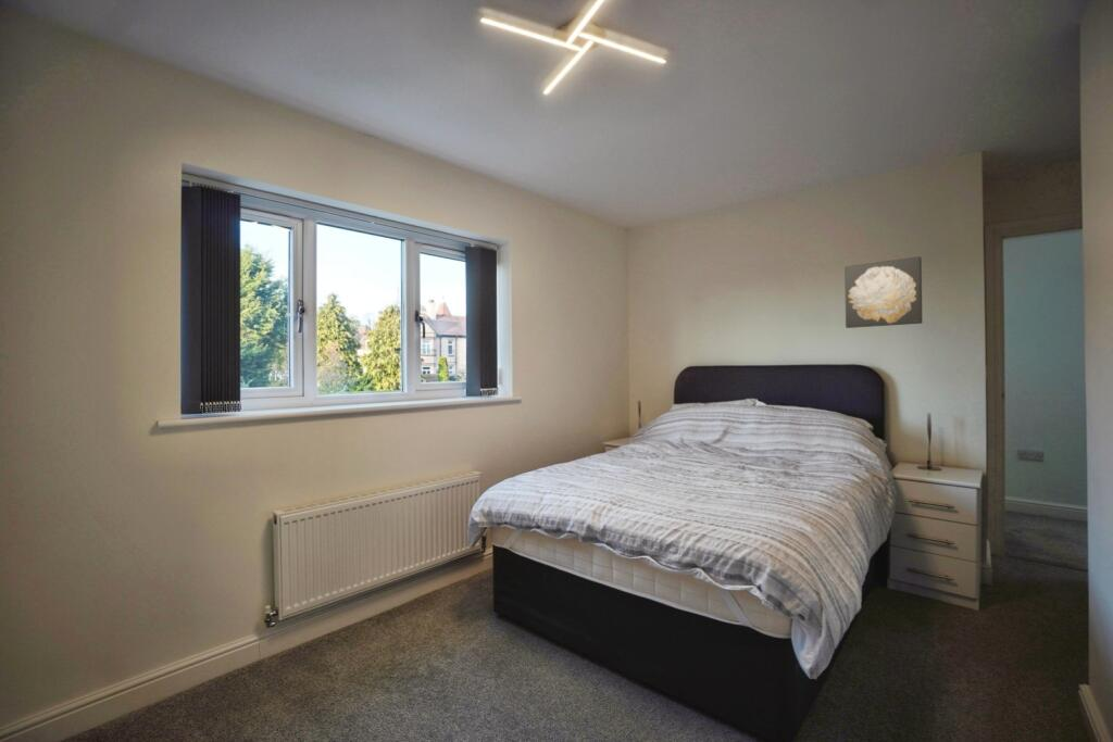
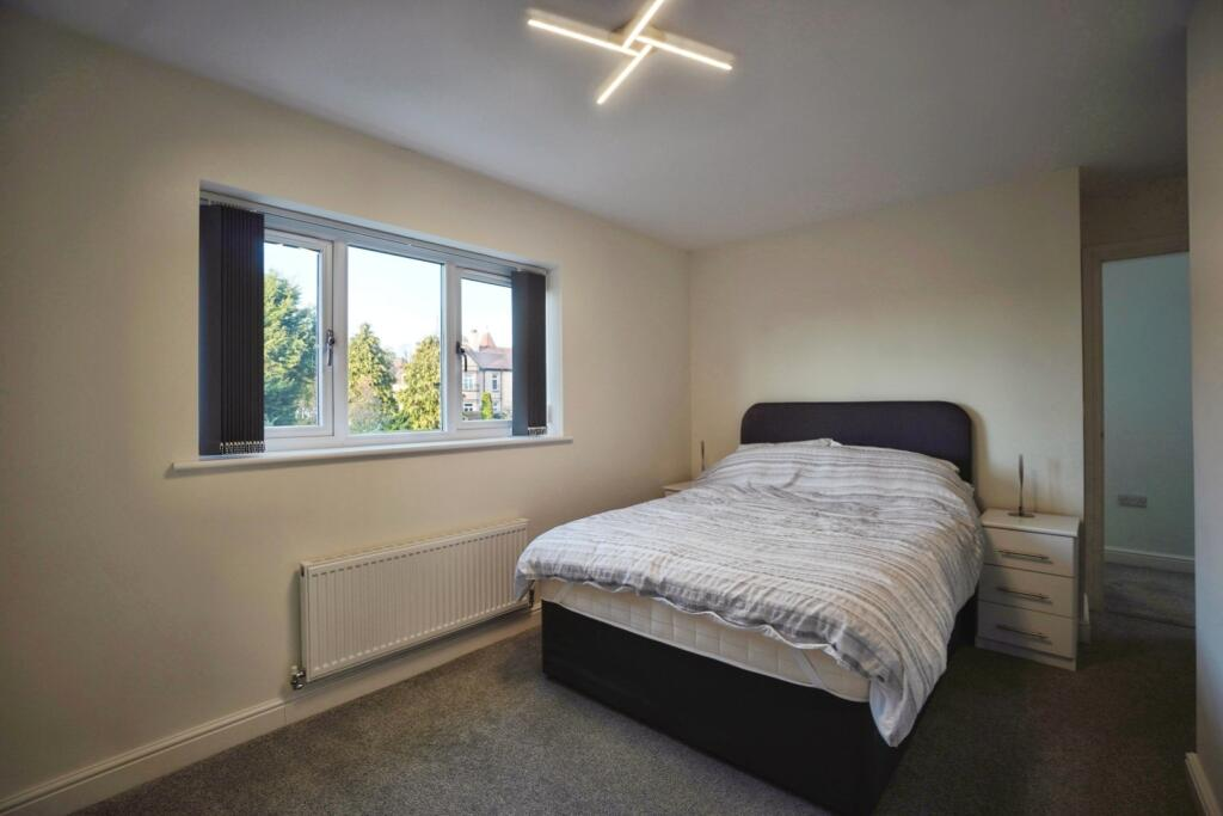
- wall art (881, 293)
